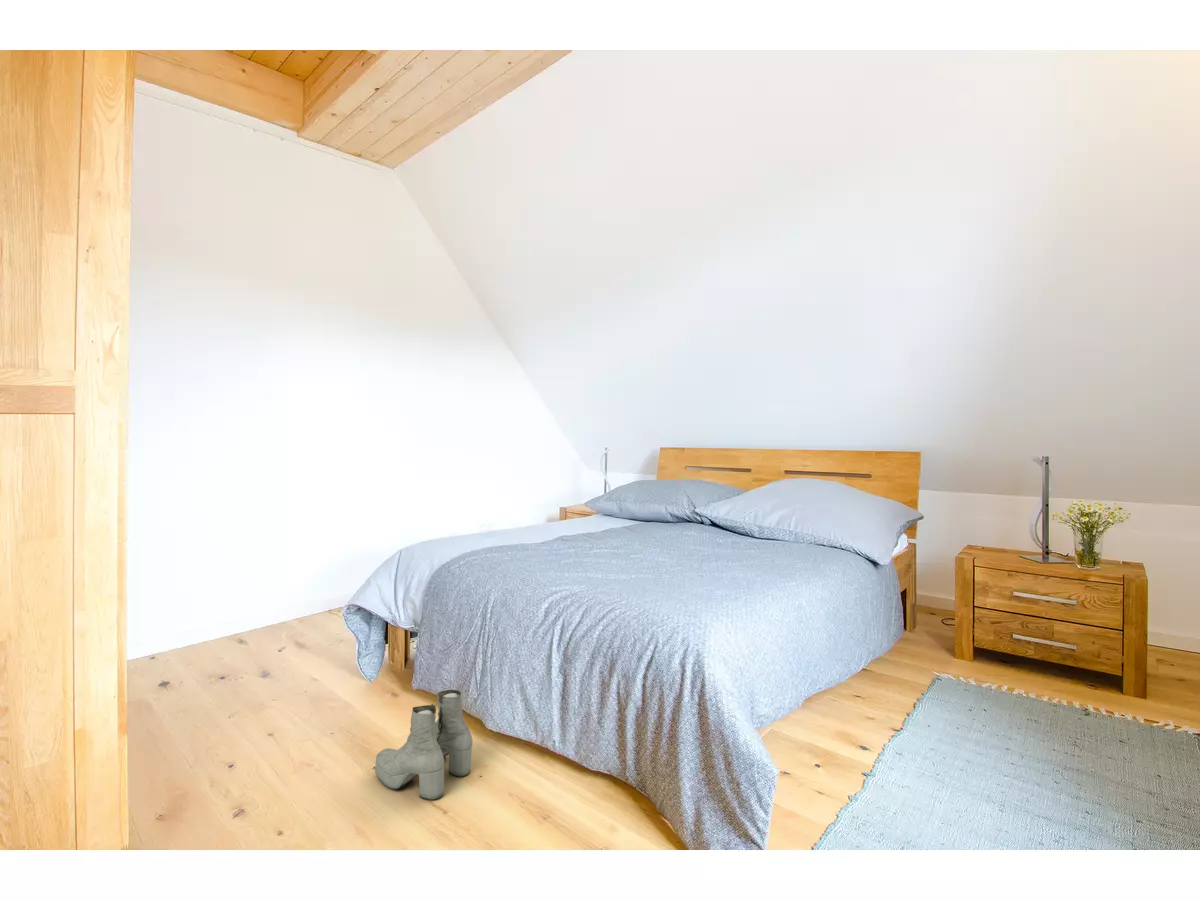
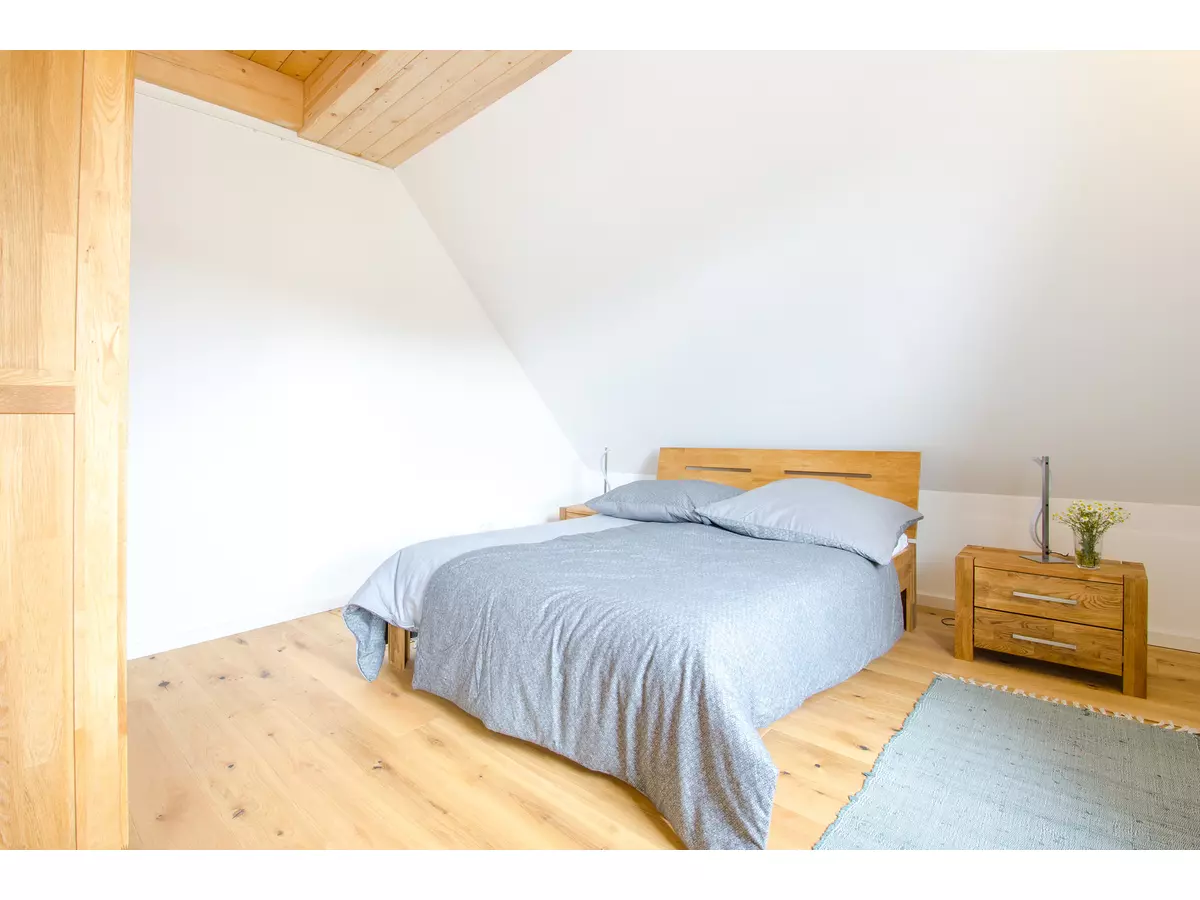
- boots (424, 734)
